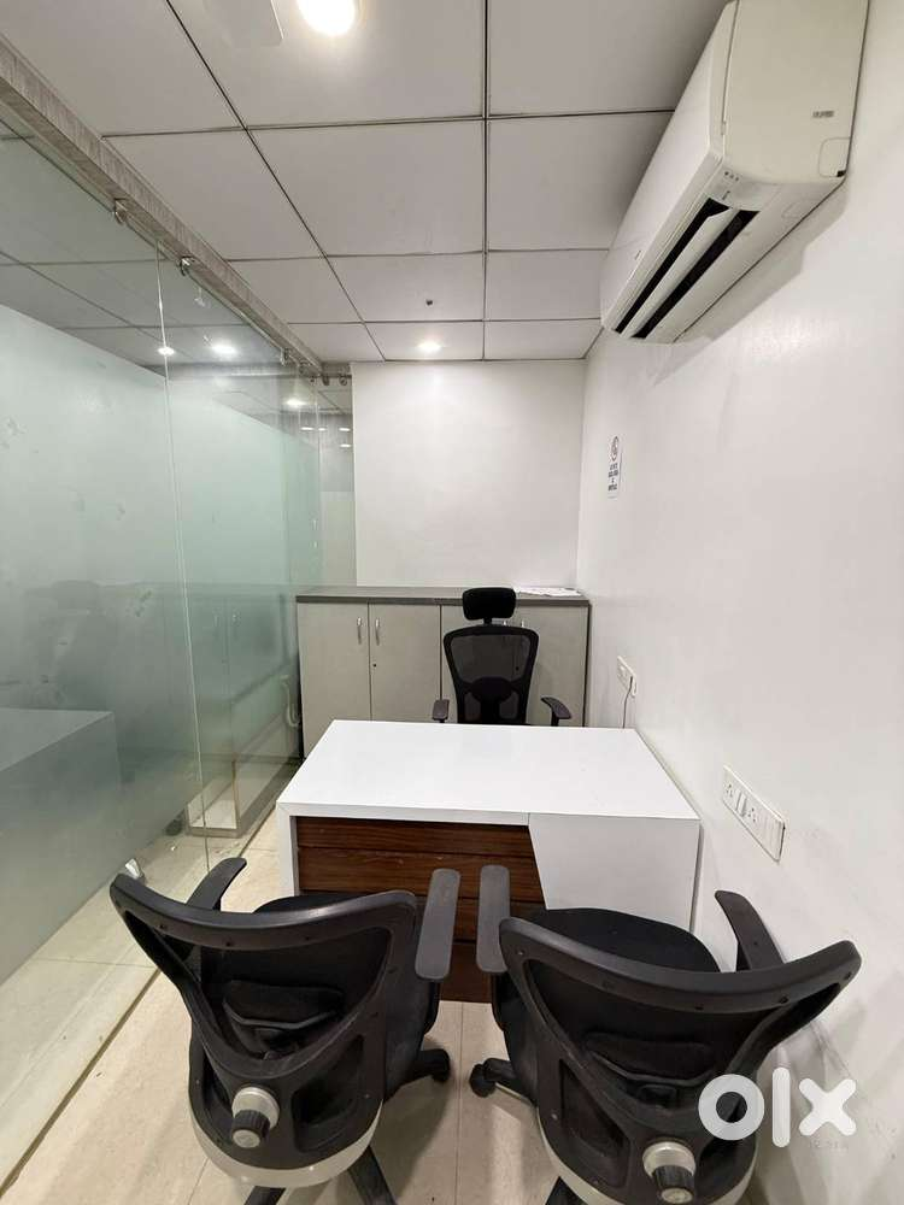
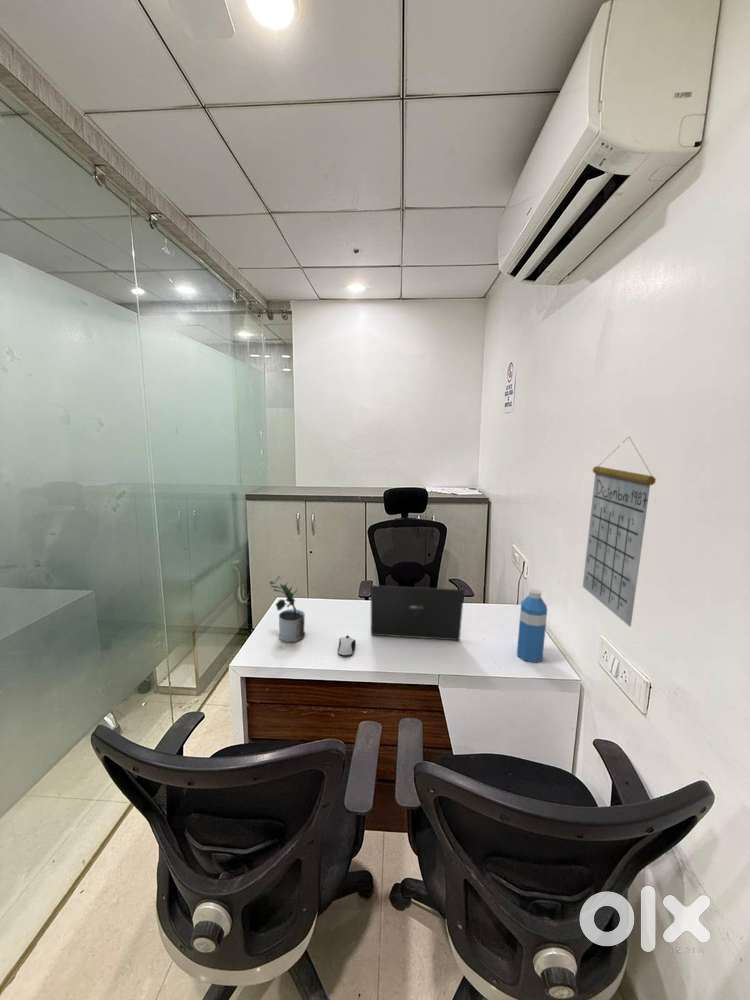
+ calendar (614, 523)
+ water bottle (532, 623)
+ potted plant (286, 610)
+ laptop (415, 601)
+ computer mouse (346, 643)
